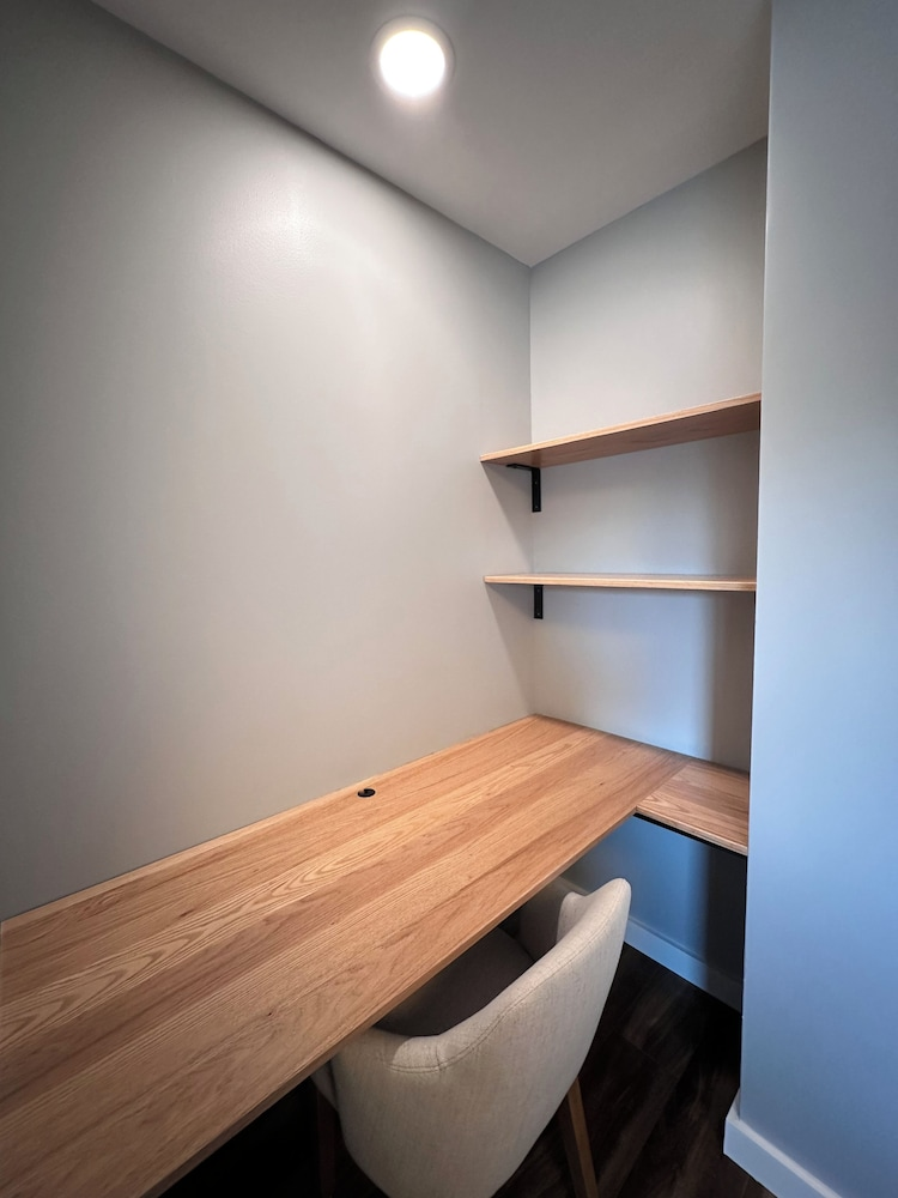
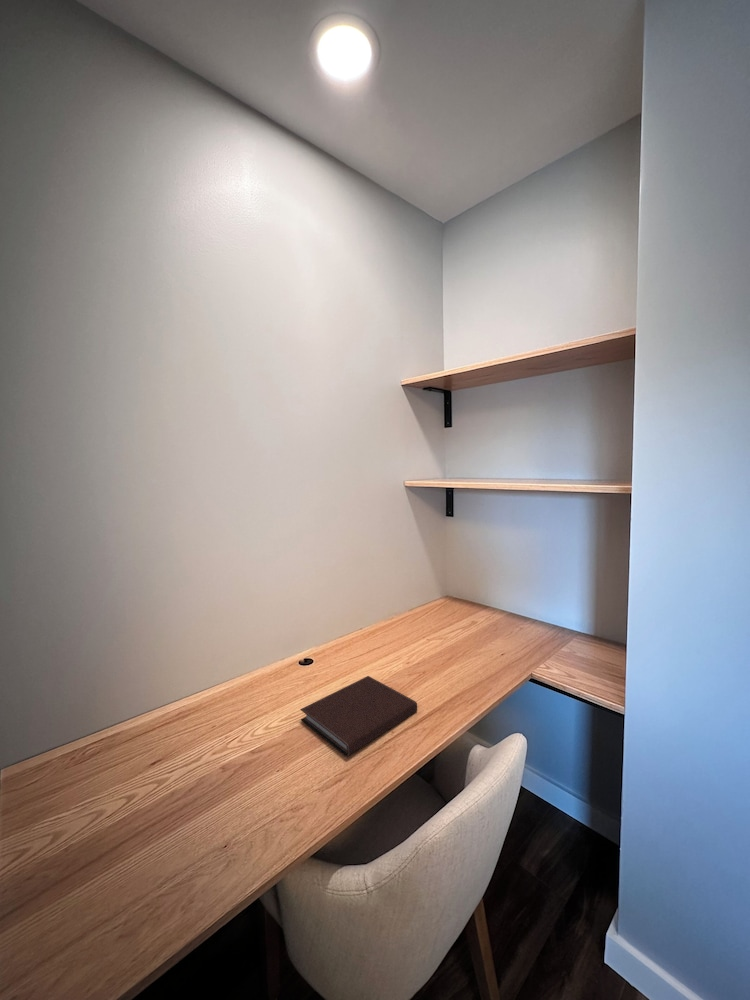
+ notebook (359, 710)
